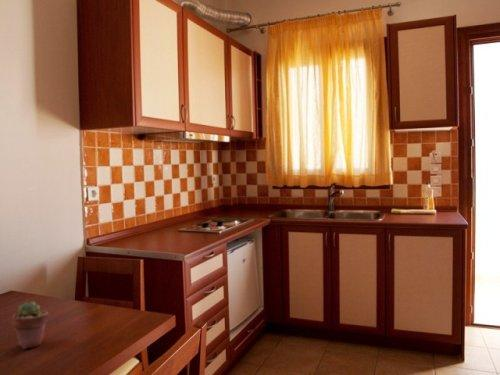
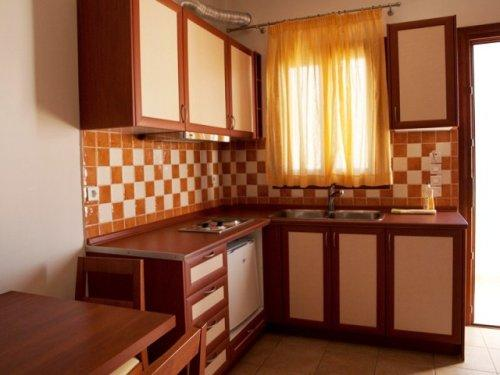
- potted succulent (30, 322)
